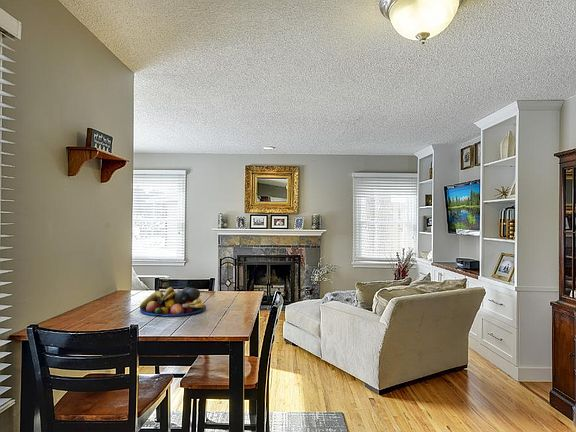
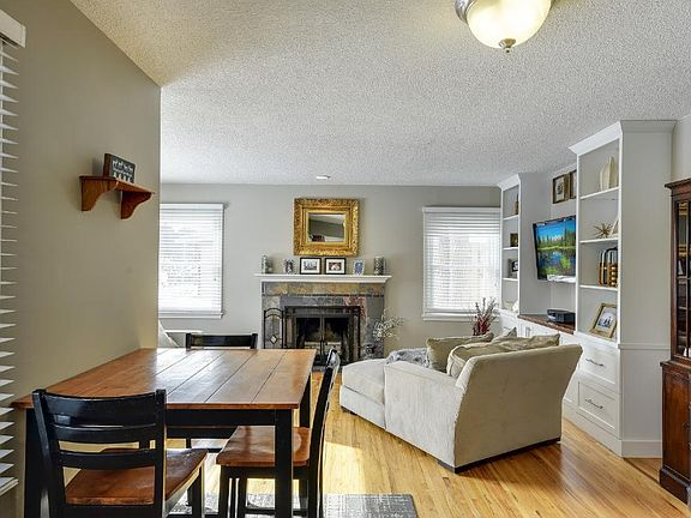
- fruit bowl (173, 298)
